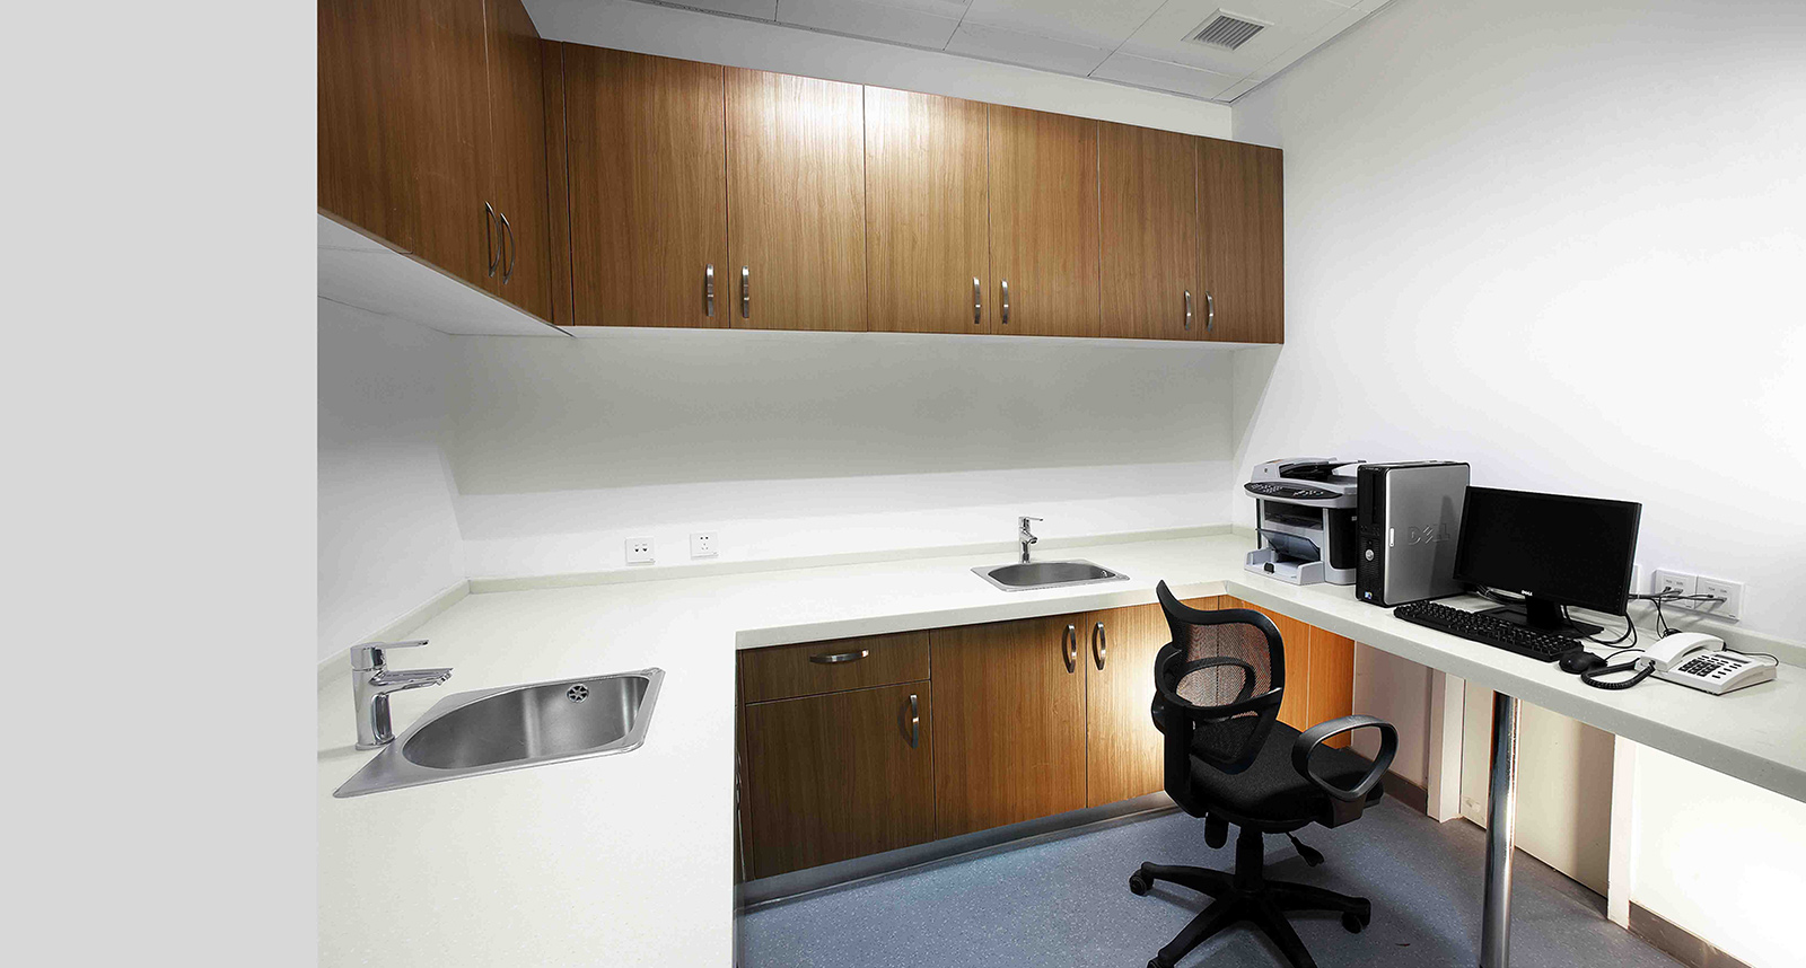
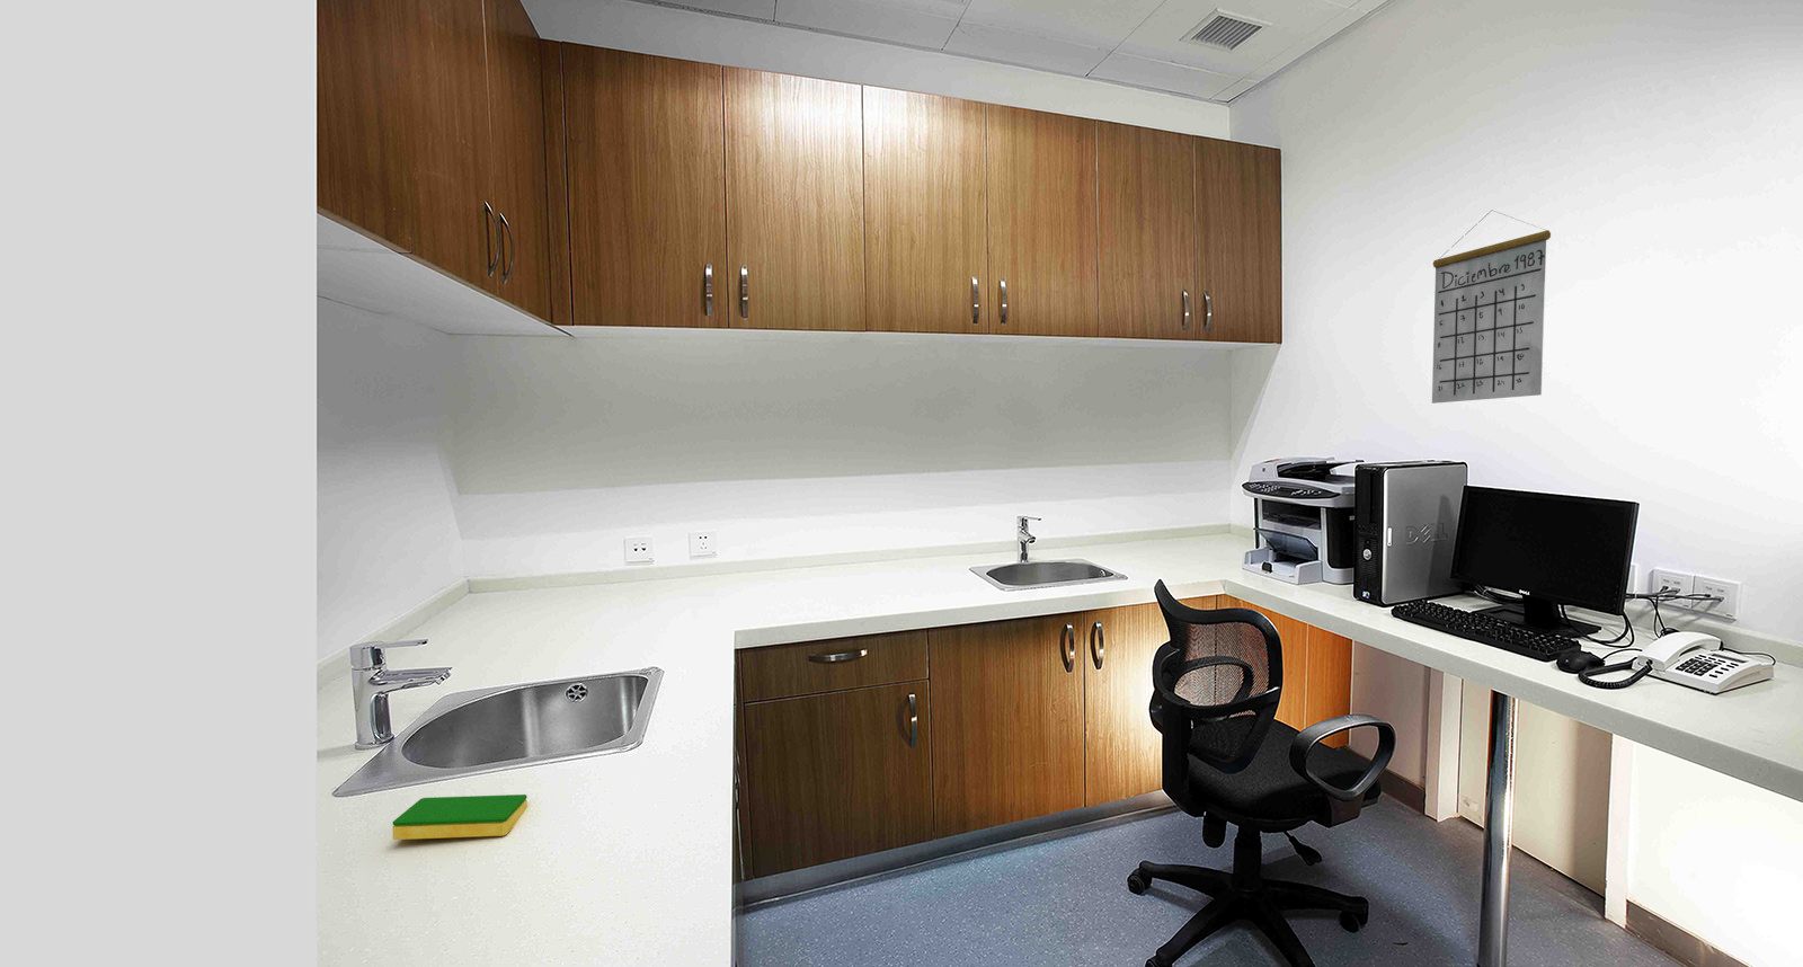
+ calendar (1486, 304)
+ dish sponge (461, 816)
